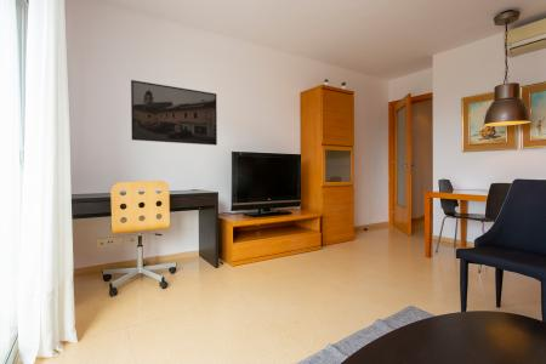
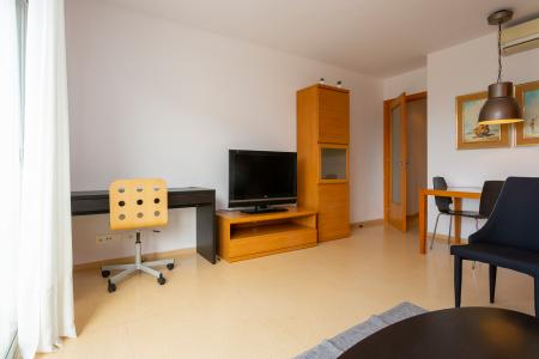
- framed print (177, 114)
